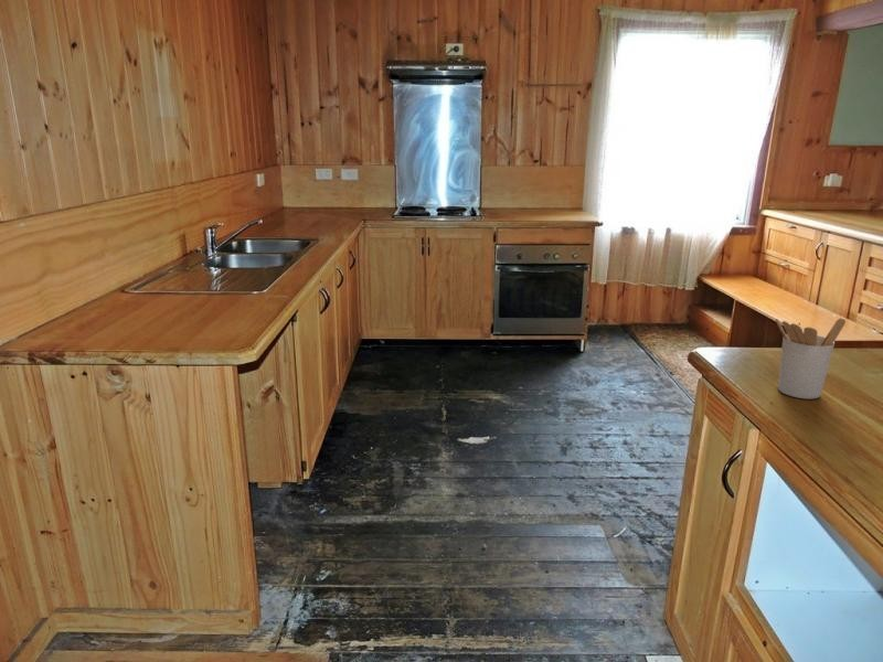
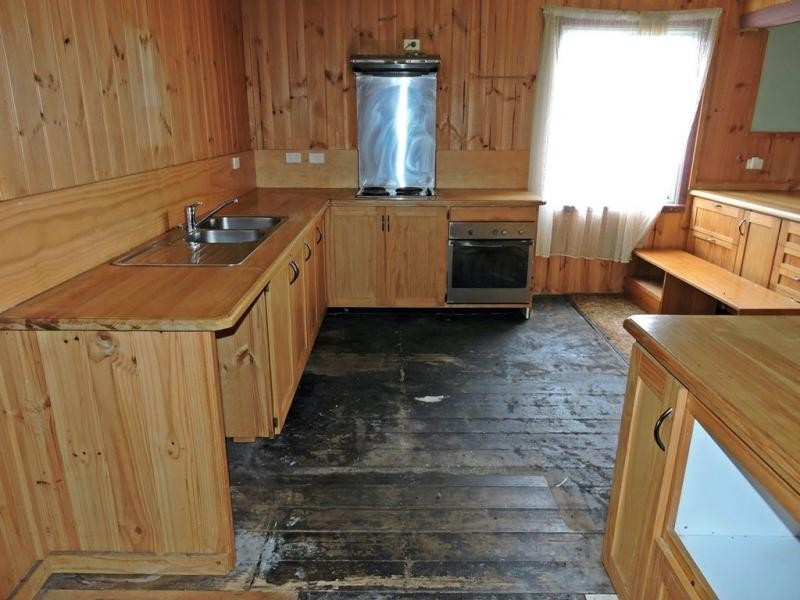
- utensil holder (801, 355)
